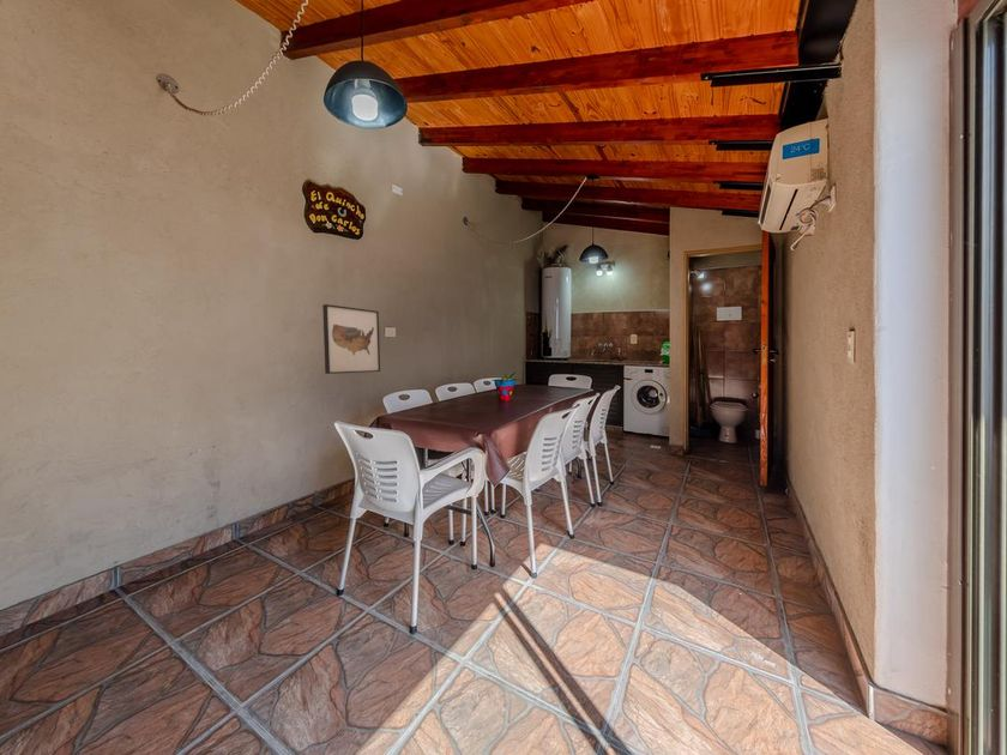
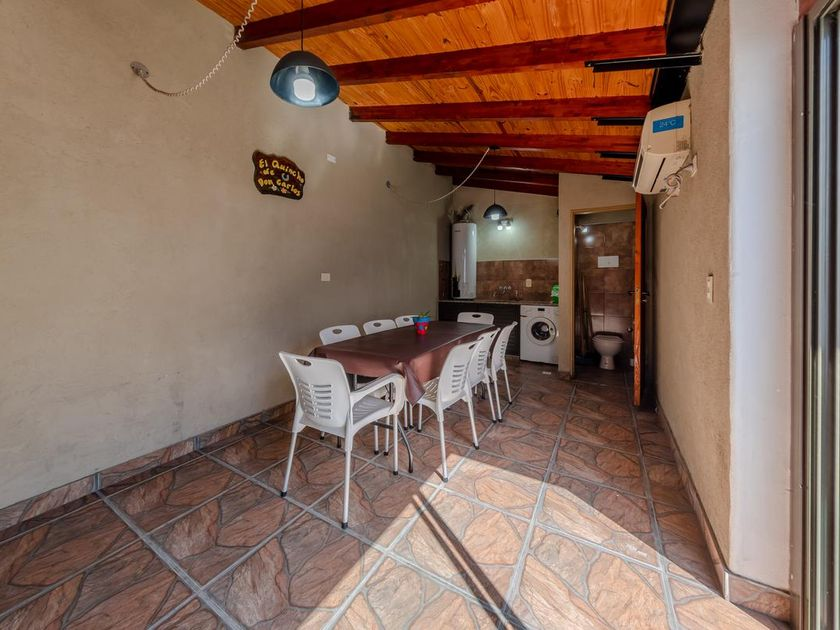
- wall art (352, 340)
